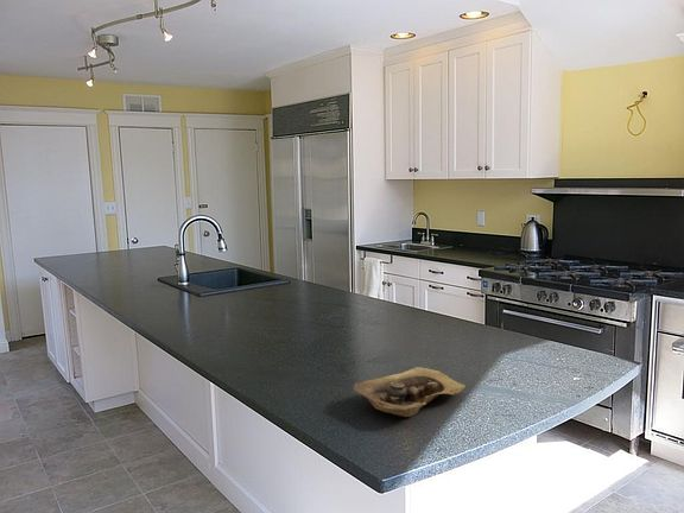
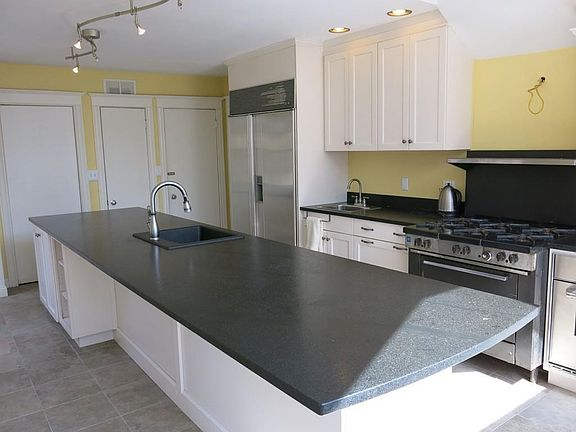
- bowl (412, 391)
